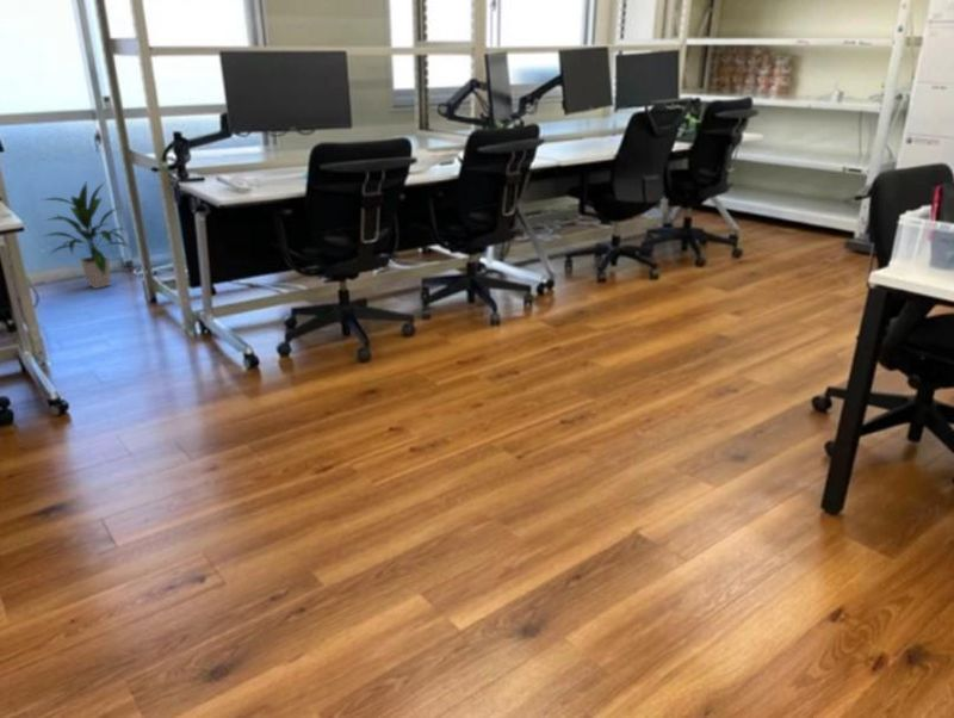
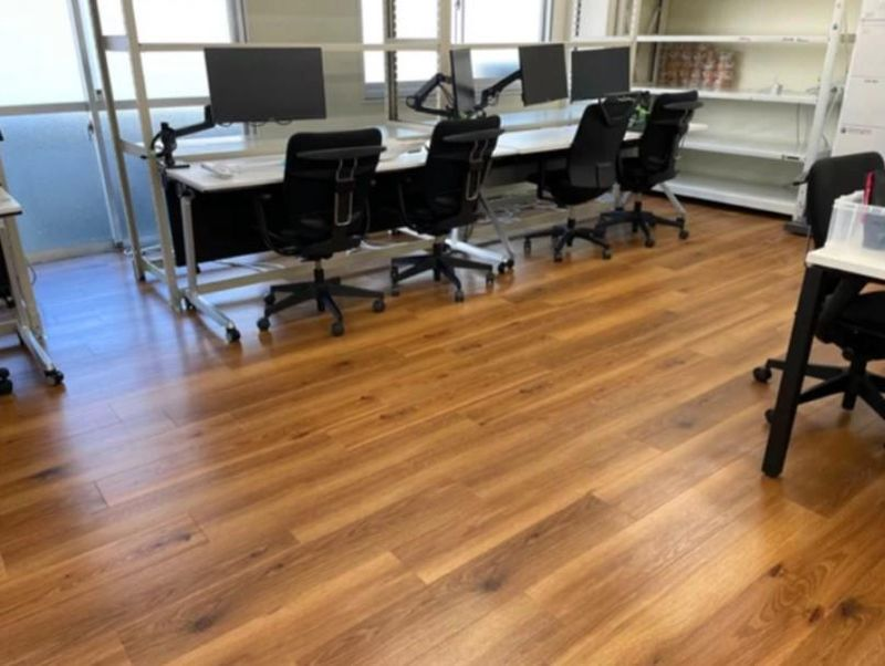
- indoor plant (88, 236)
